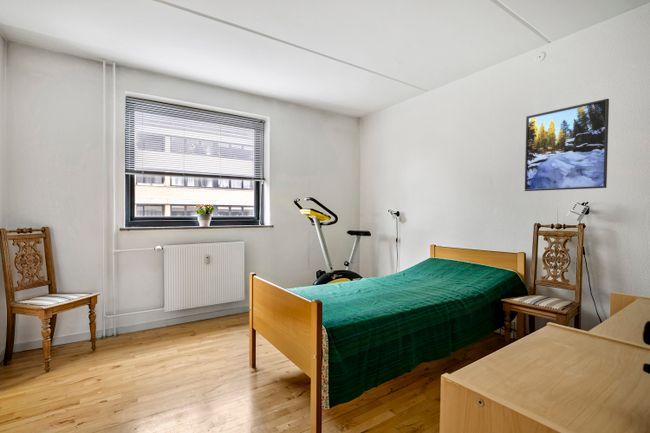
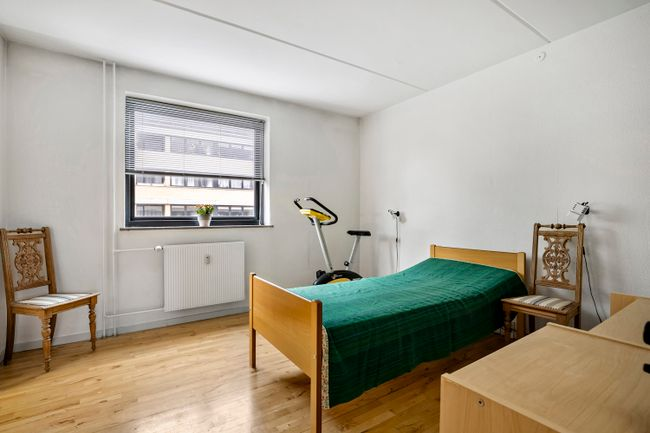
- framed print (563, 149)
